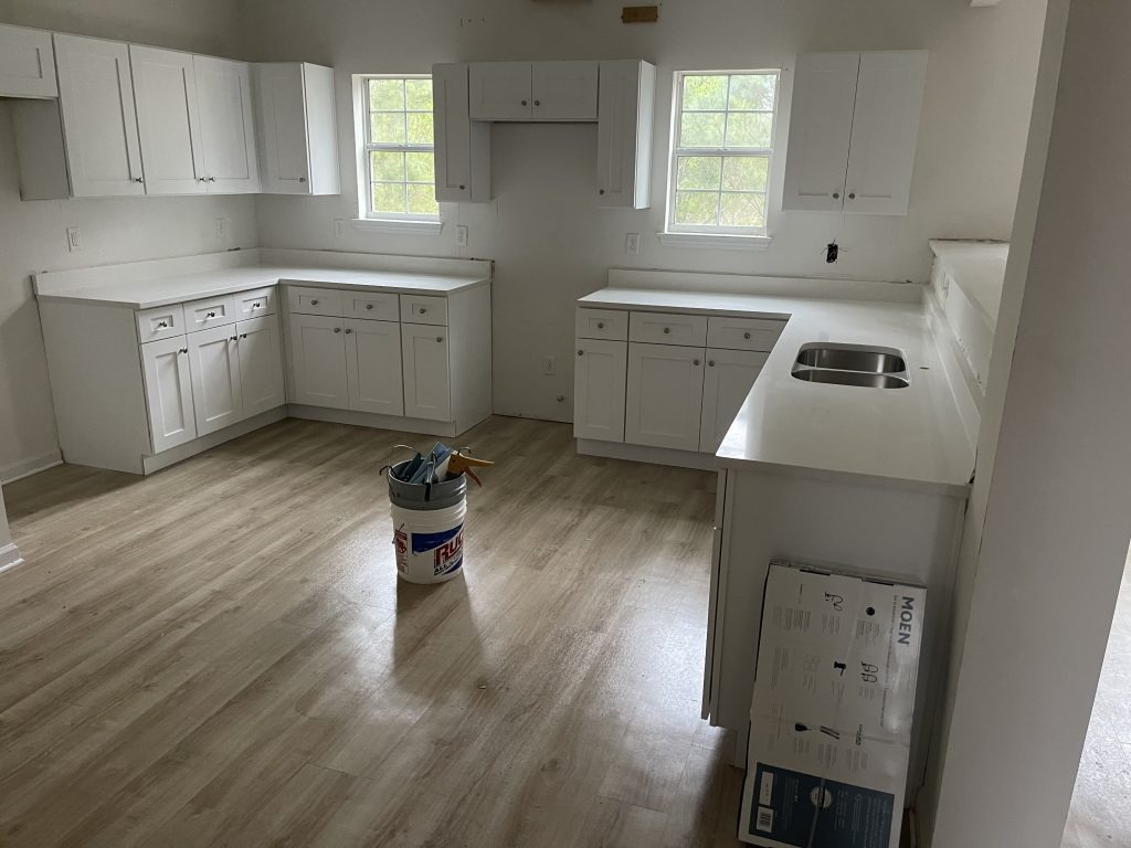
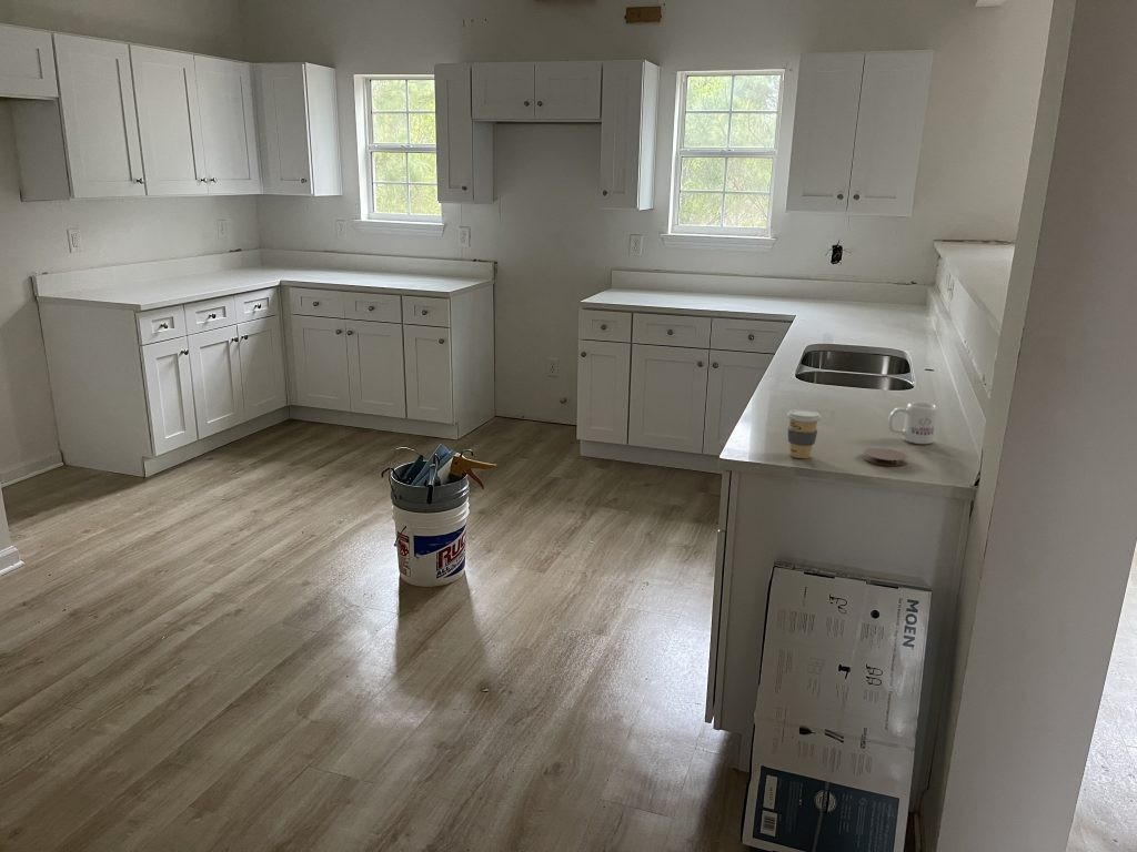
+ coaster (884, 456)
+ coffee cup (802, 434)
+ mug (910, 422)
